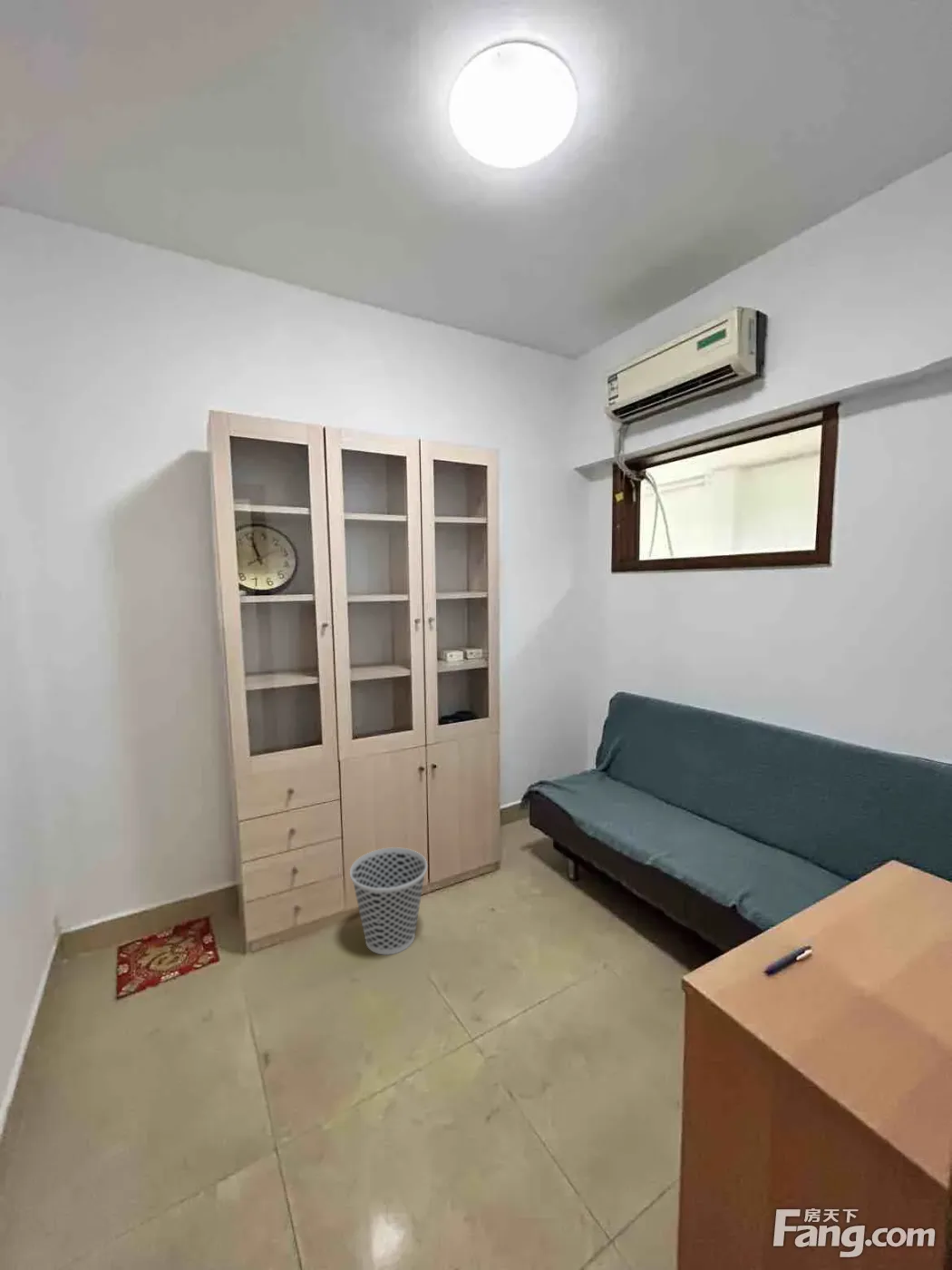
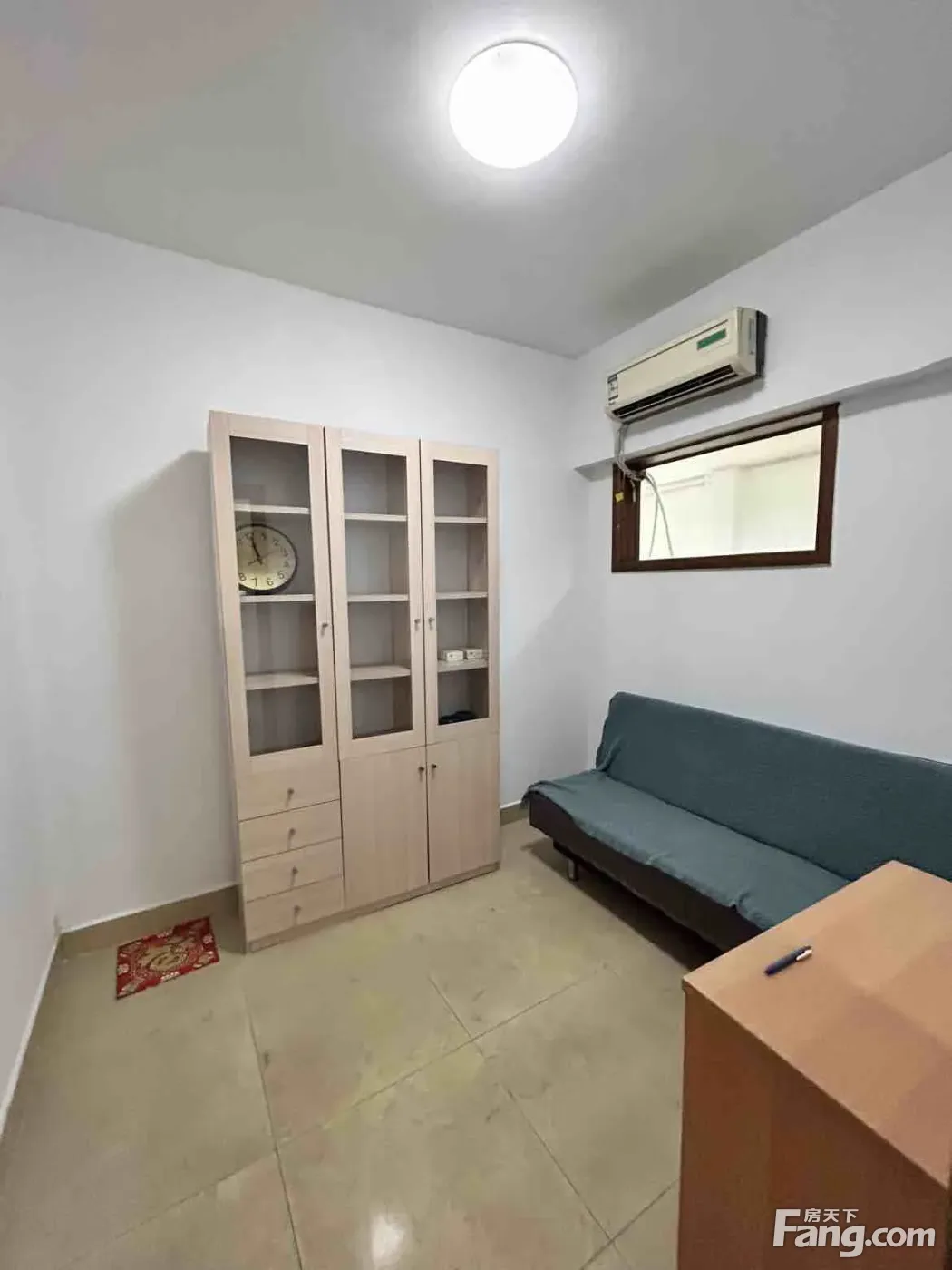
- wastebasket (389, 902)
